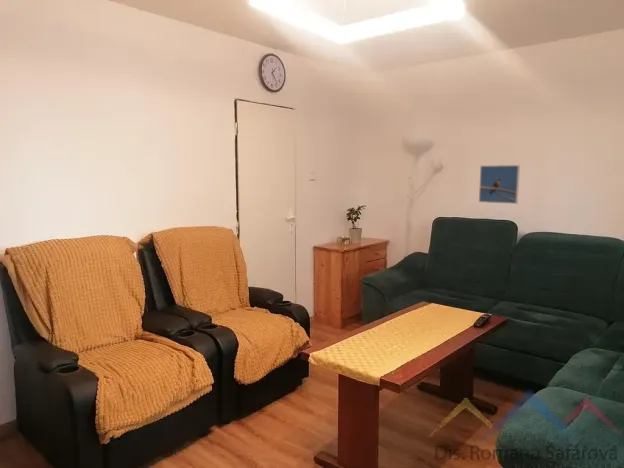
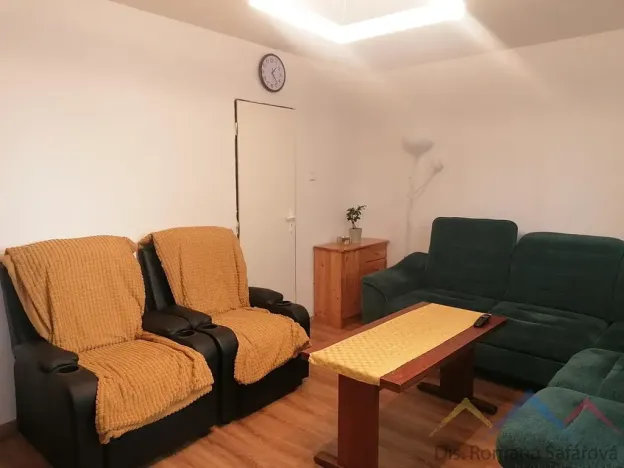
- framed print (498, 184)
